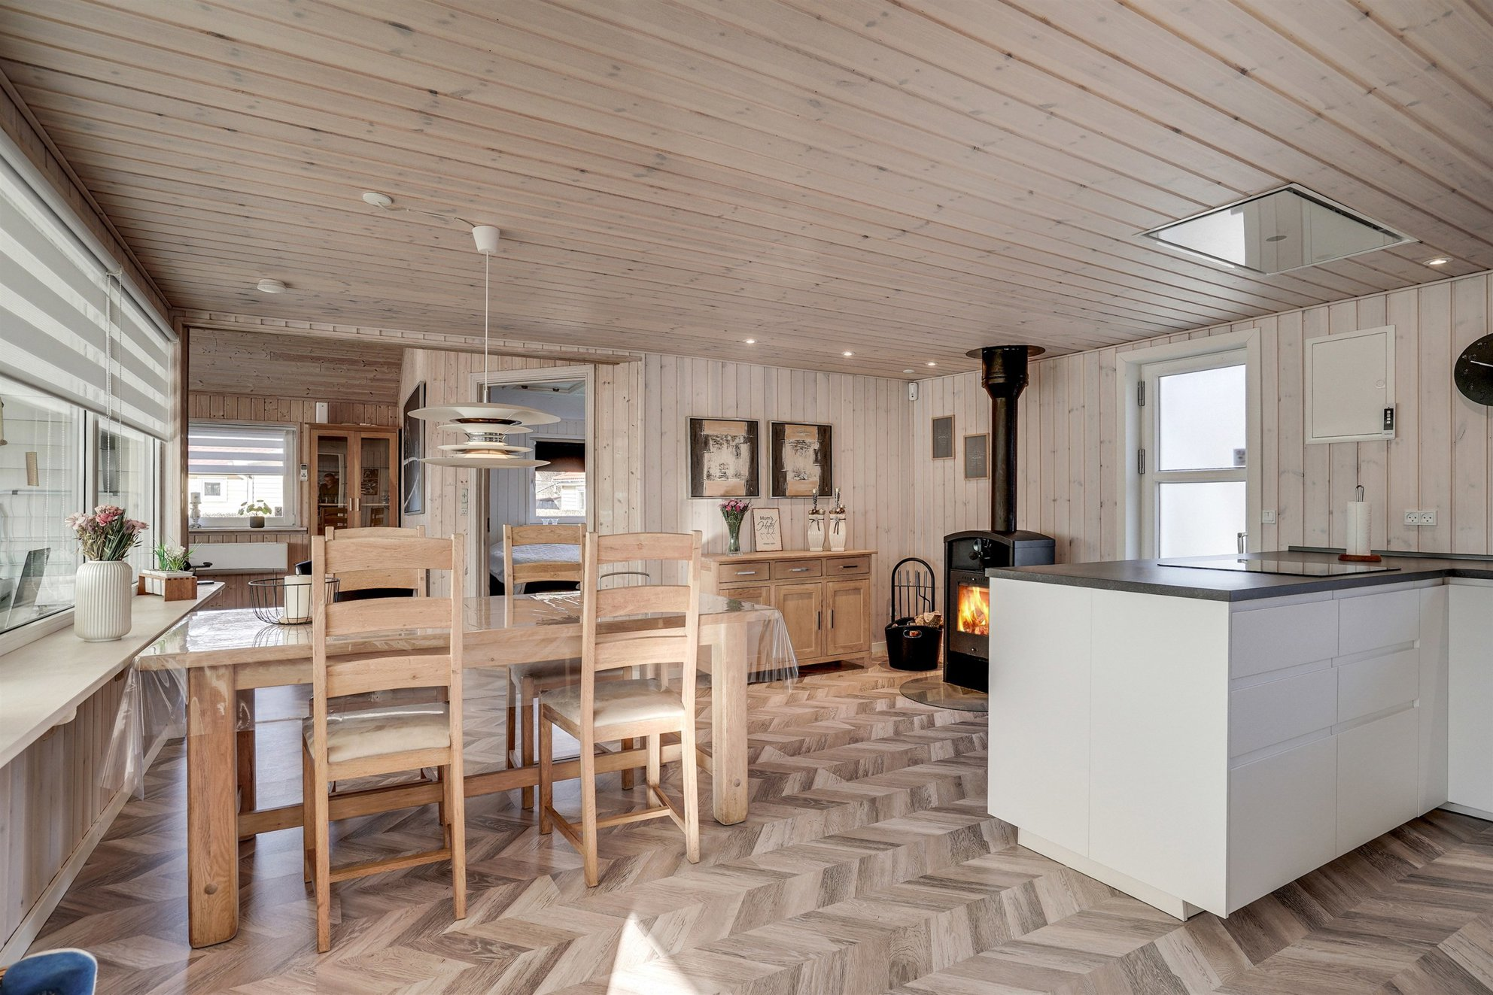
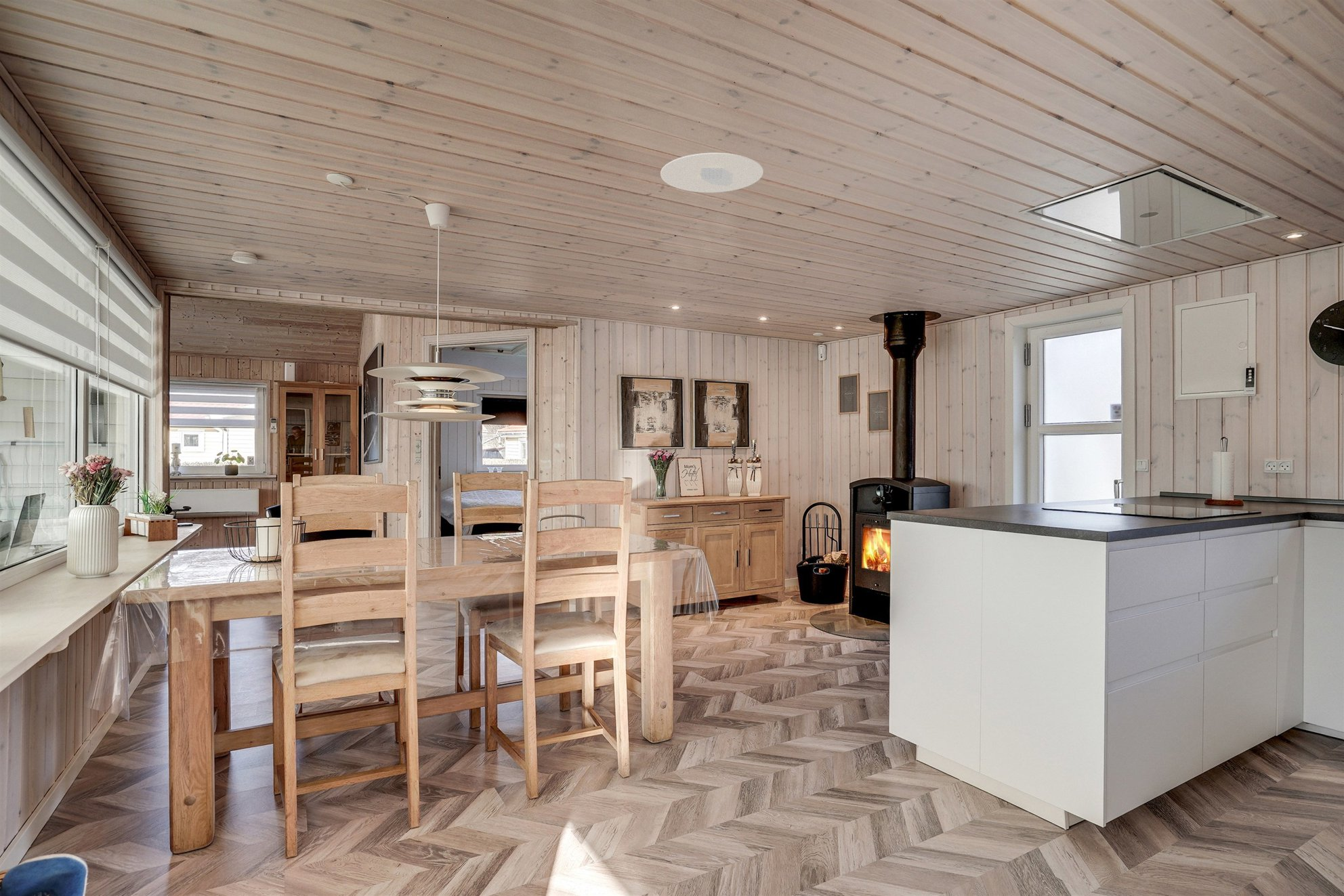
+ recessed light (711, 169)
